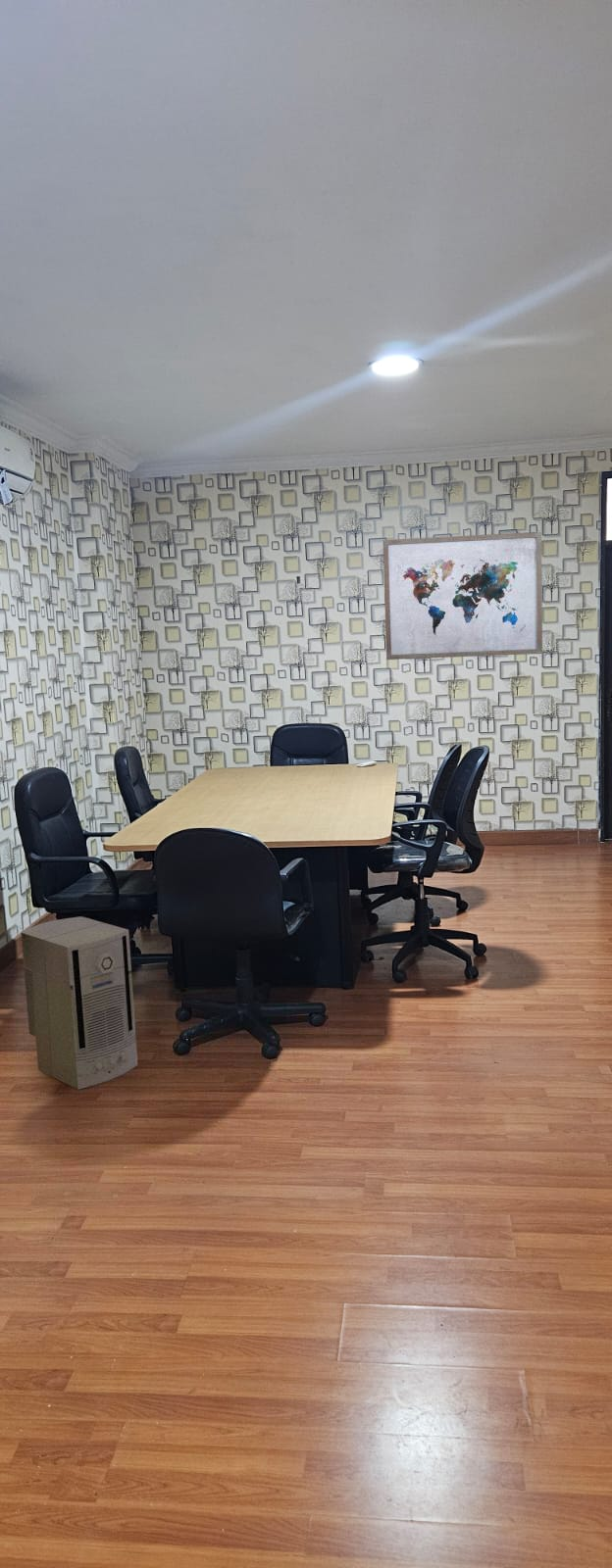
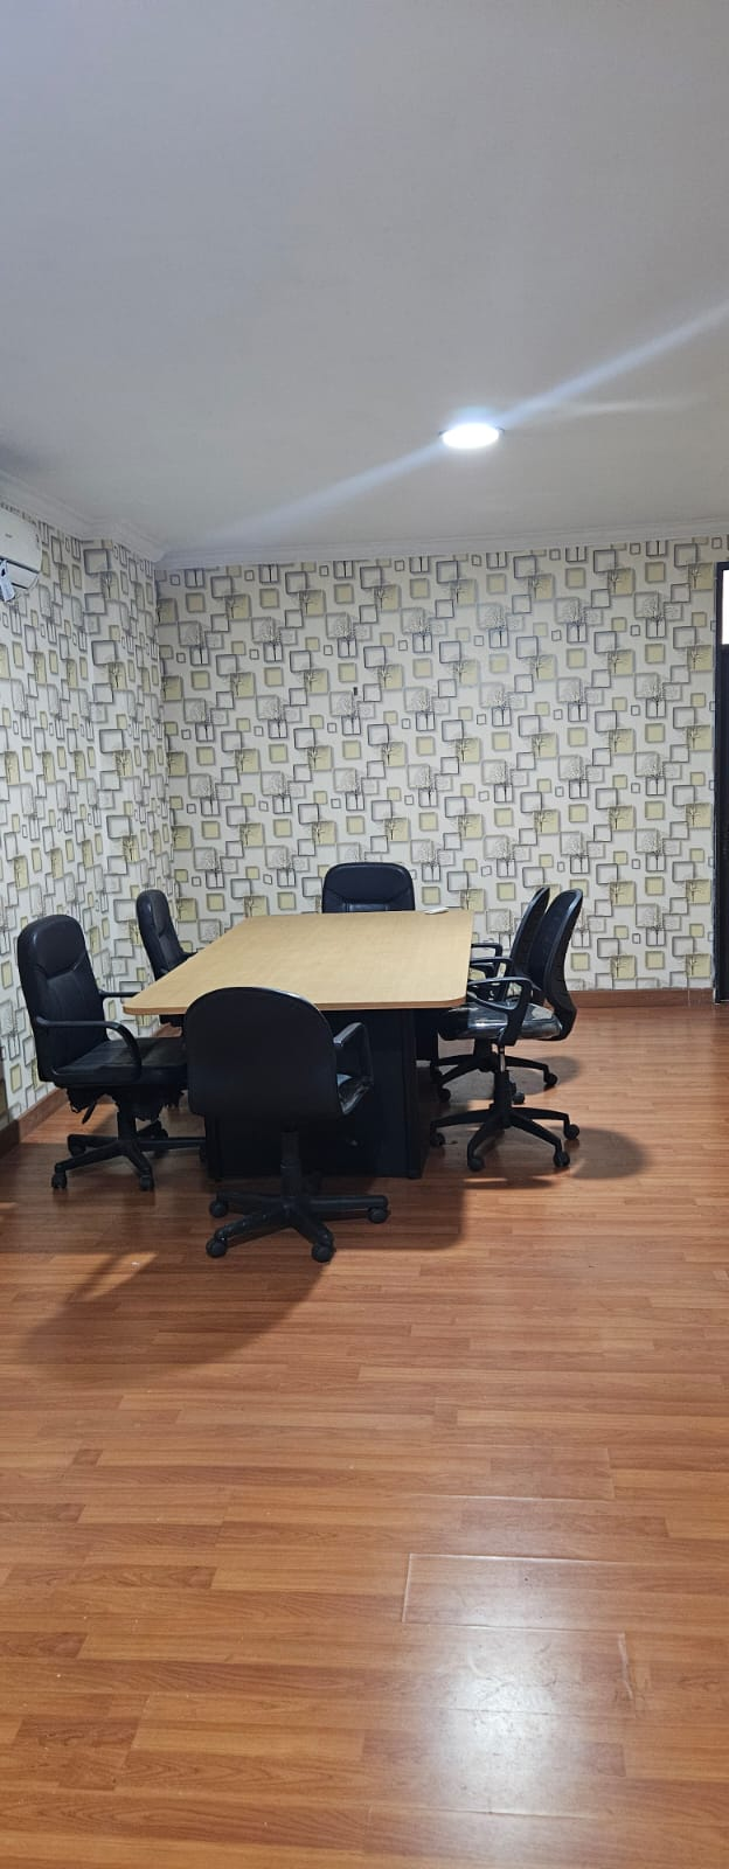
- wall art (462, 597)
- air purifier (79, 999)
